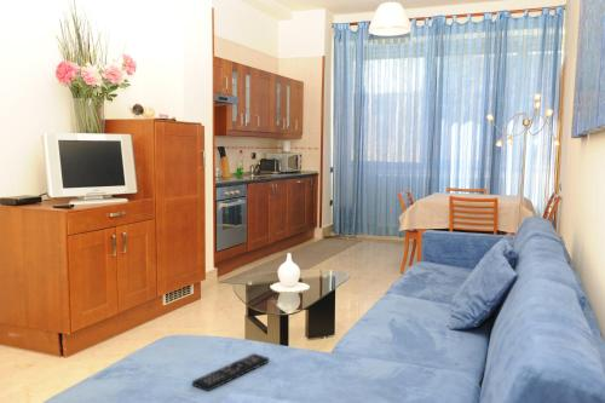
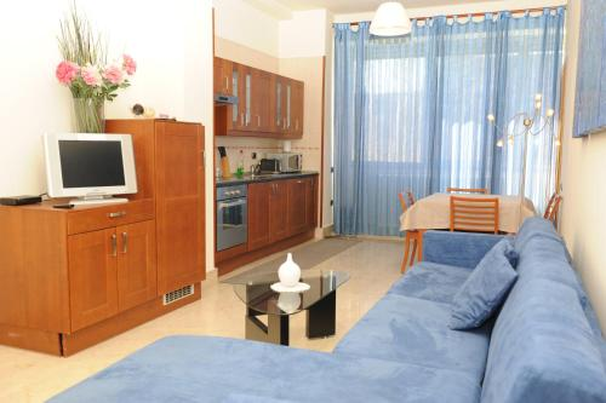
- remote control (232, 369)
